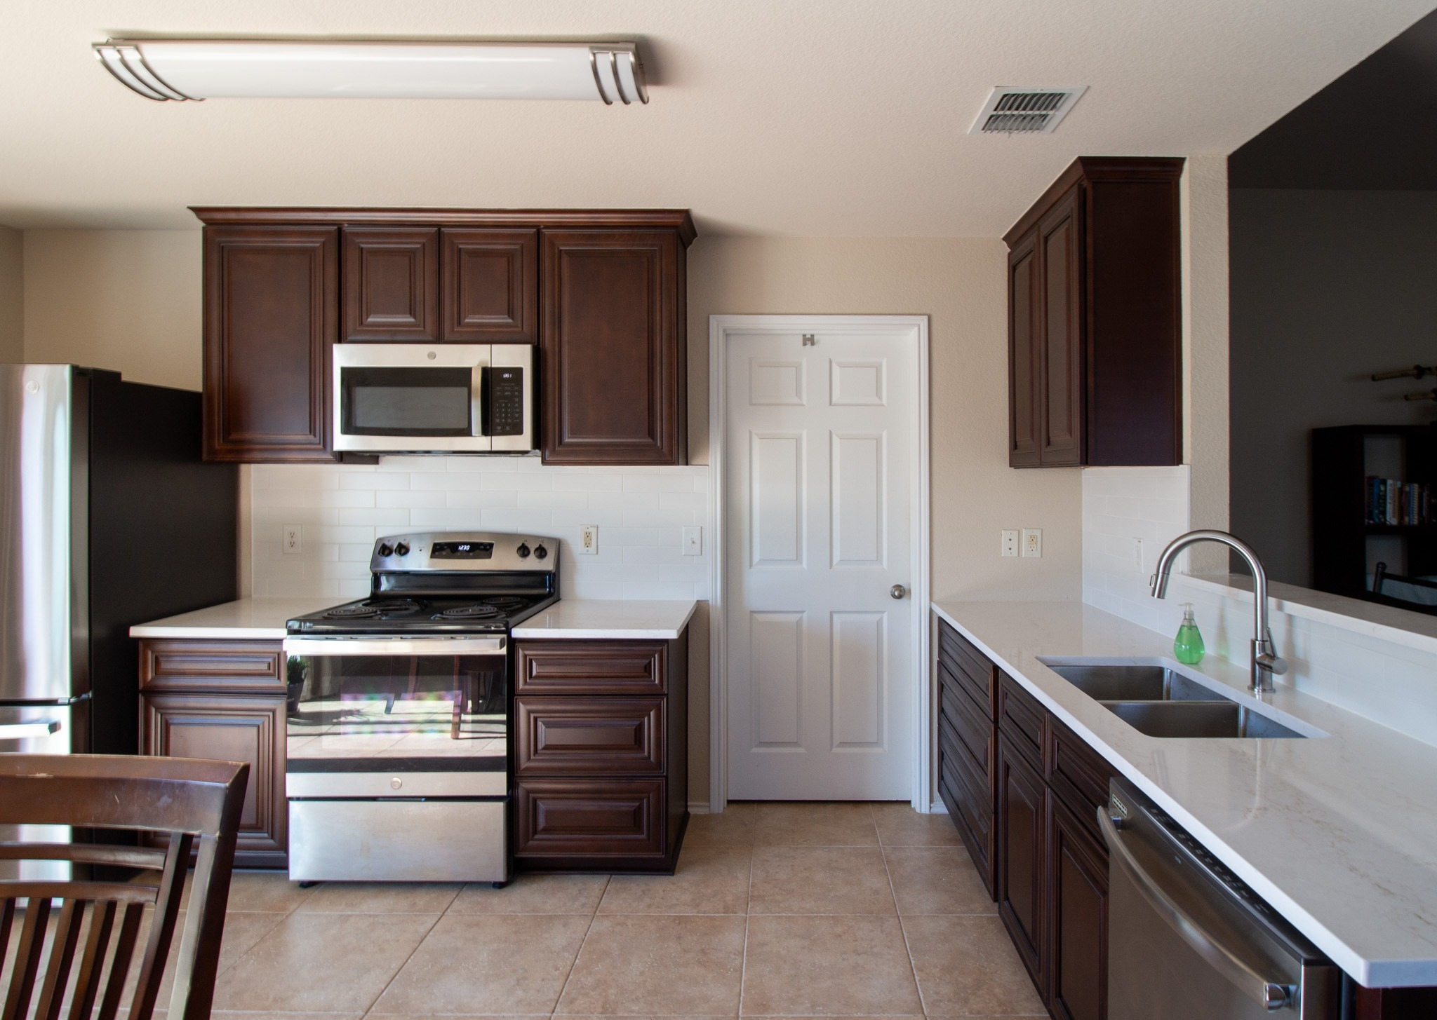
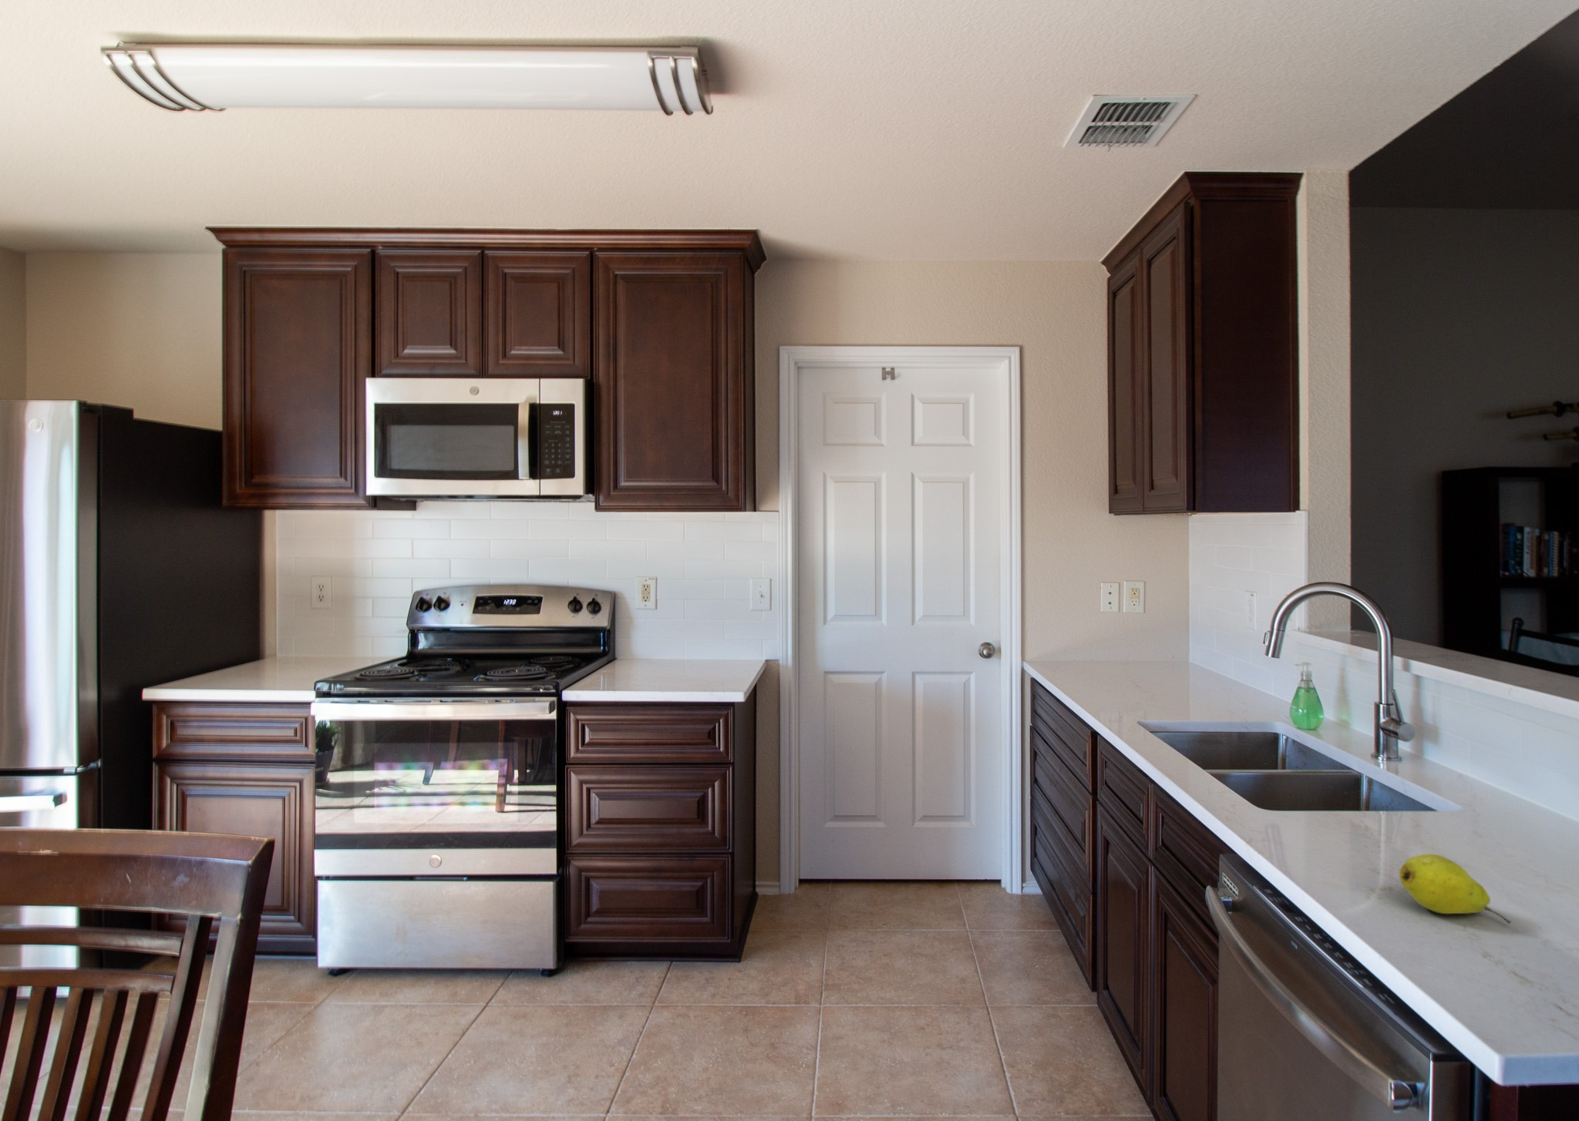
+ fruit (1452, 886)
